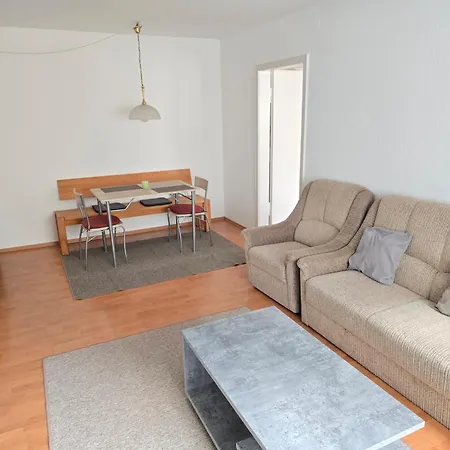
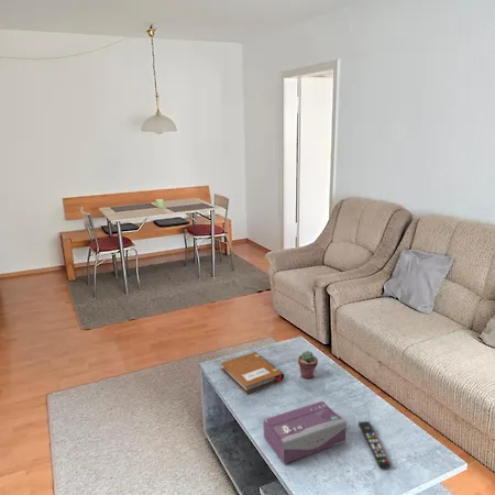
+ potted succulent (307, 363)
+ notebook (252, 371)
+ tissue box (304, 429)
+ remote control (373, 442)
